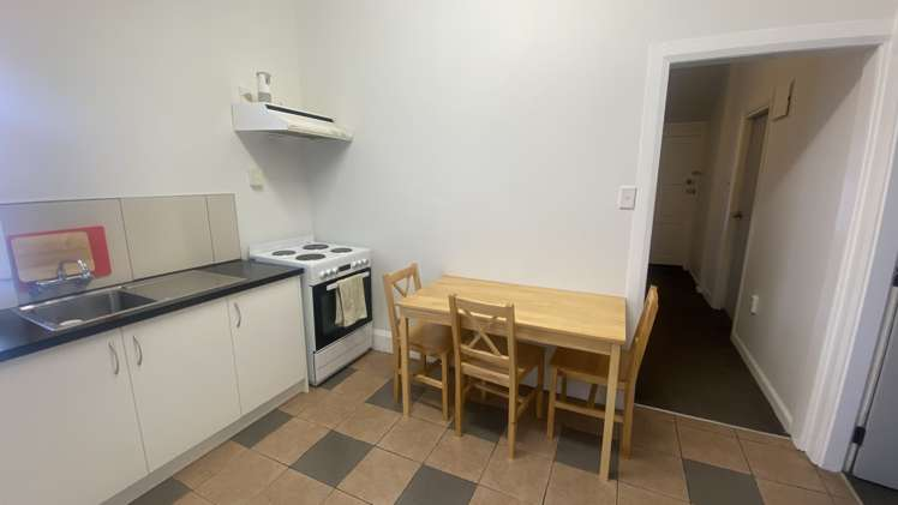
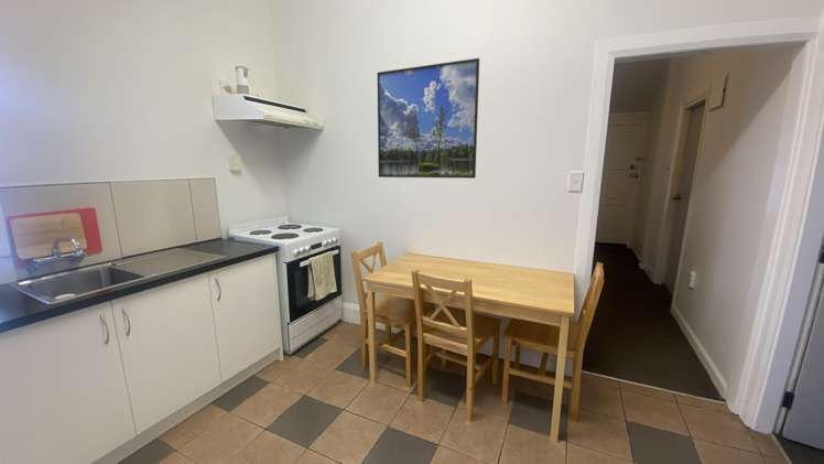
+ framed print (424, 122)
